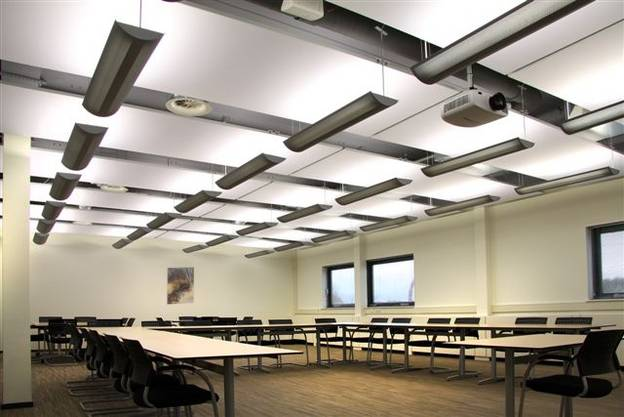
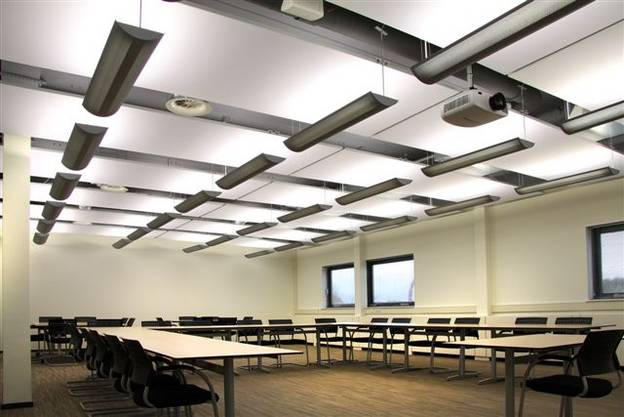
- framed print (180, 285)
